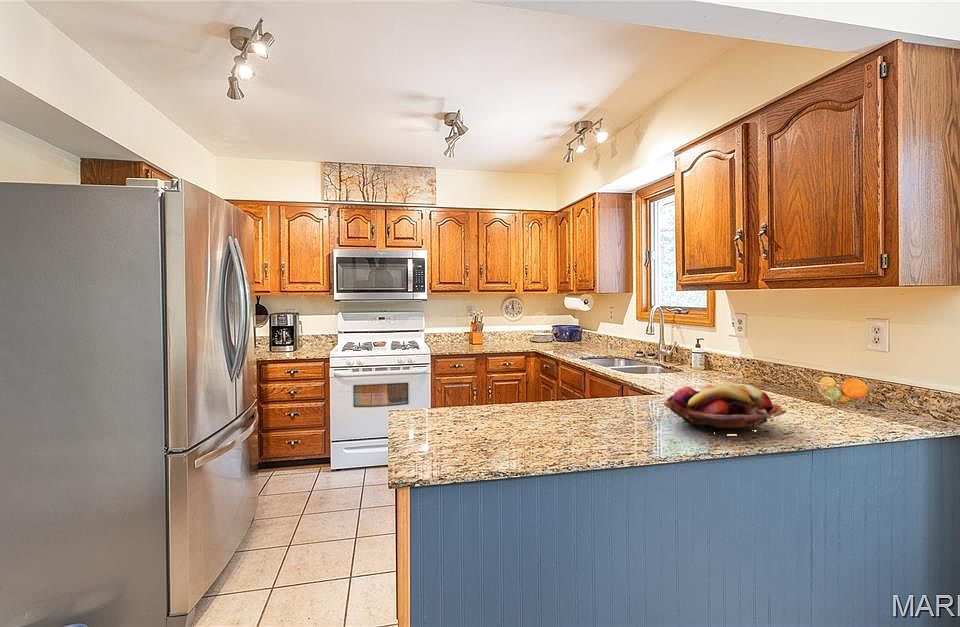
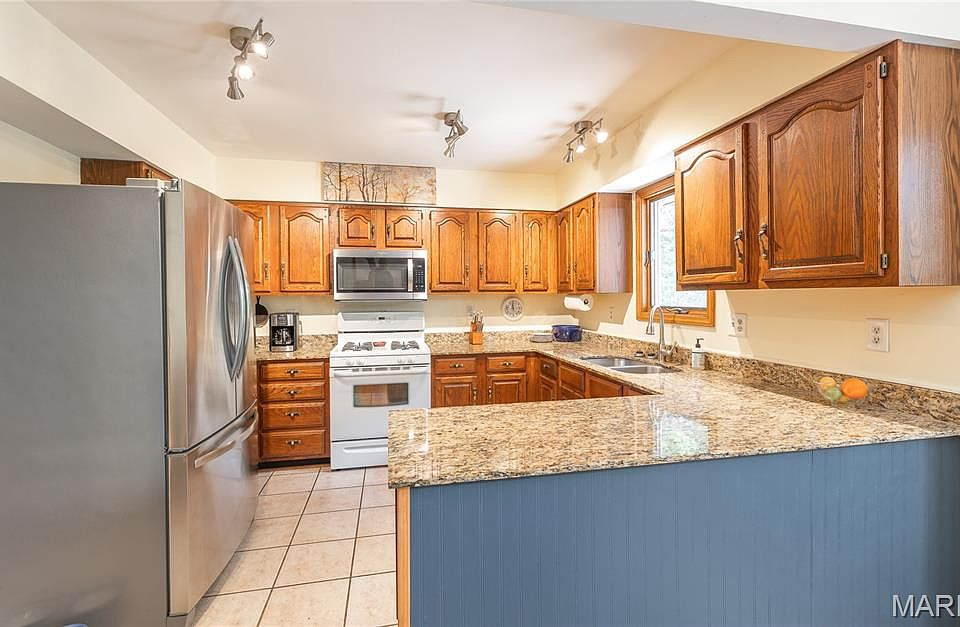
- fruit basket (722, 404)
